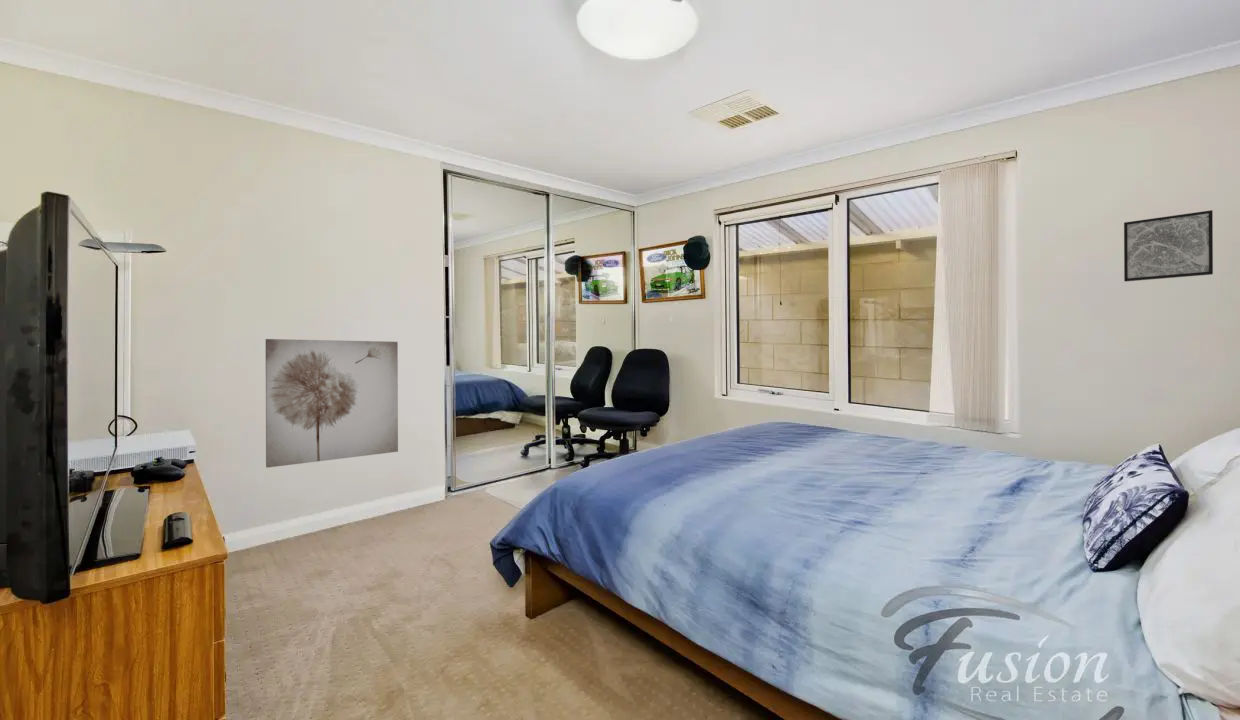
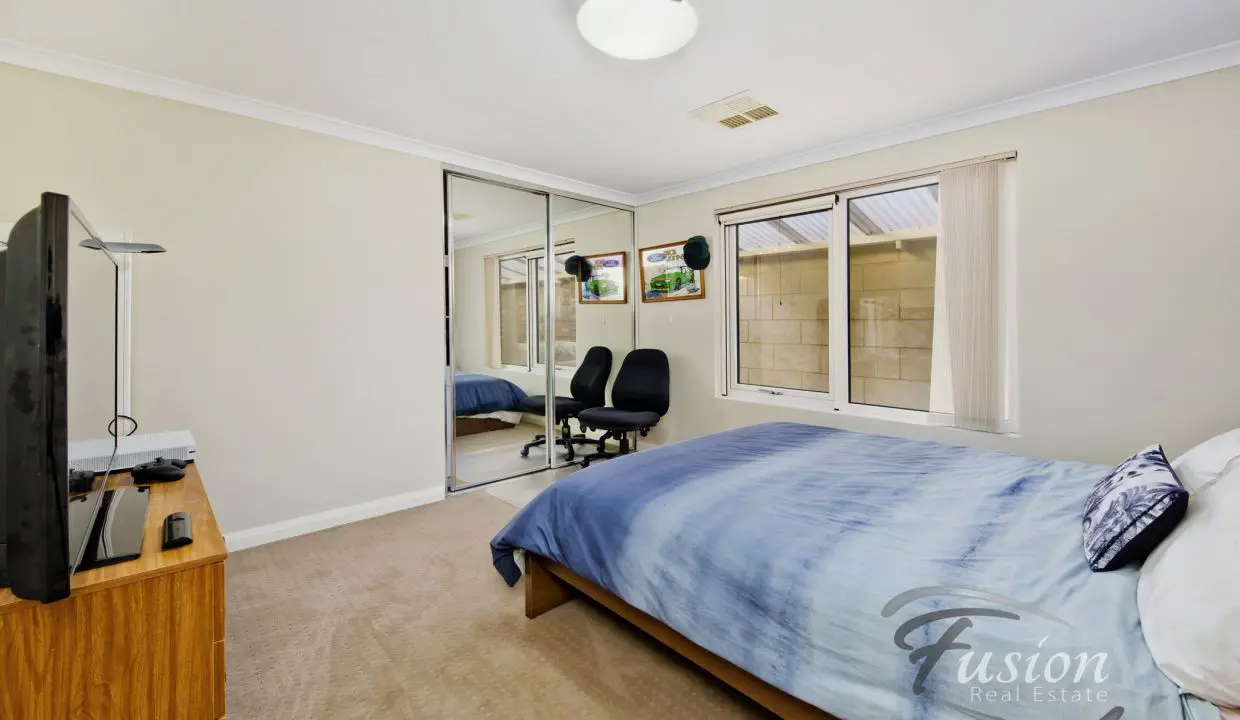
- wall art (1166, 247)
- wall art (336, 399)
